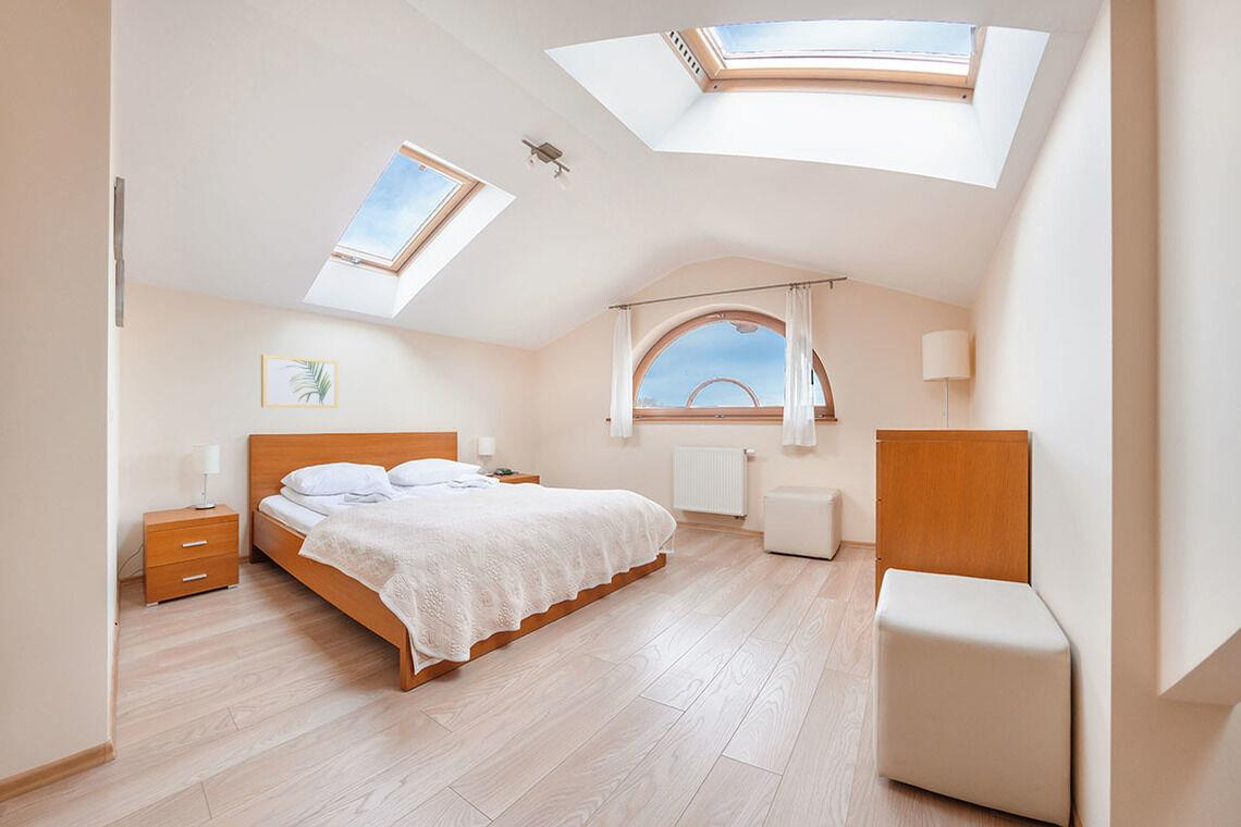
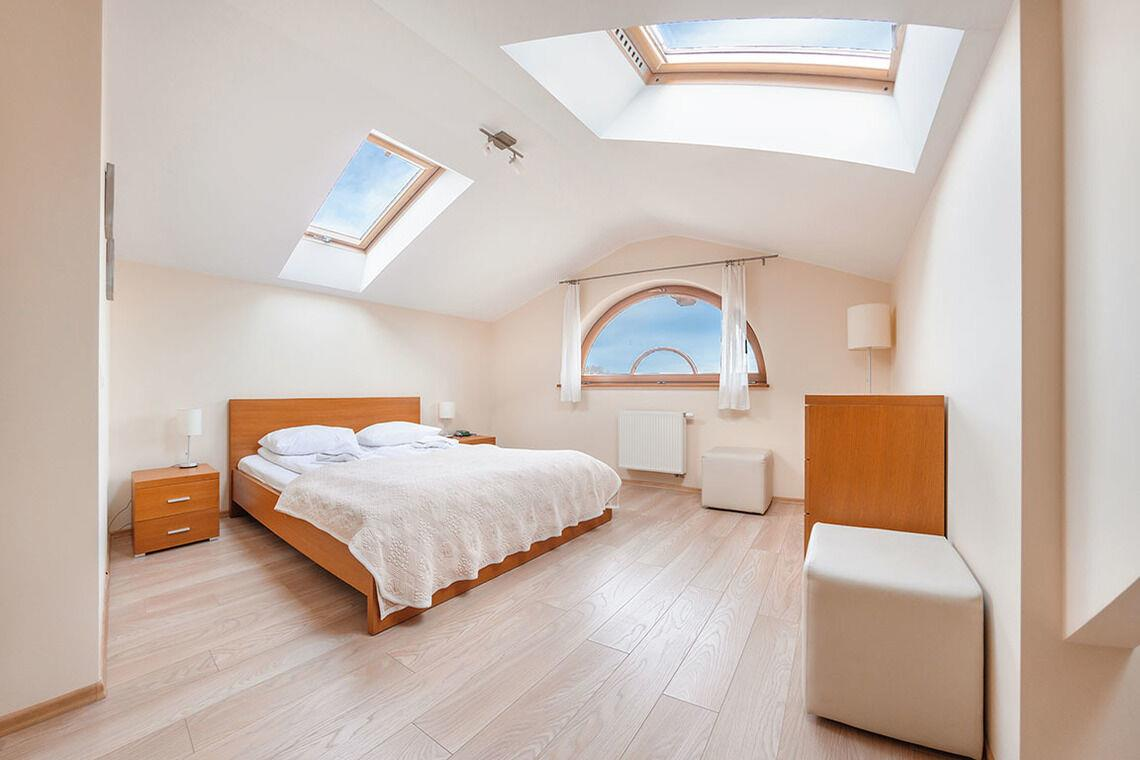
- wall art (302, 382)
